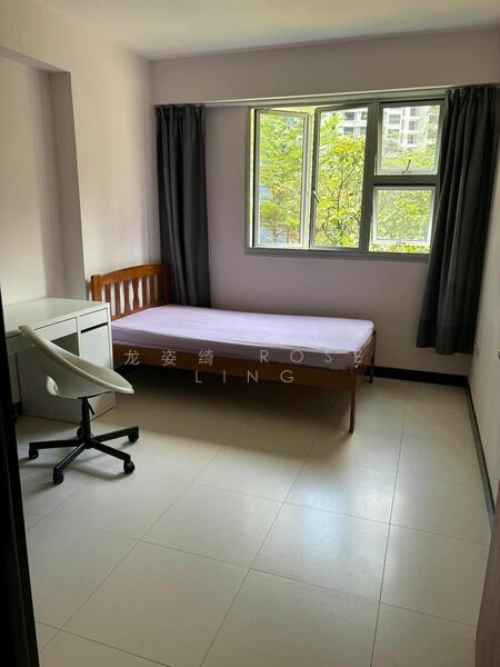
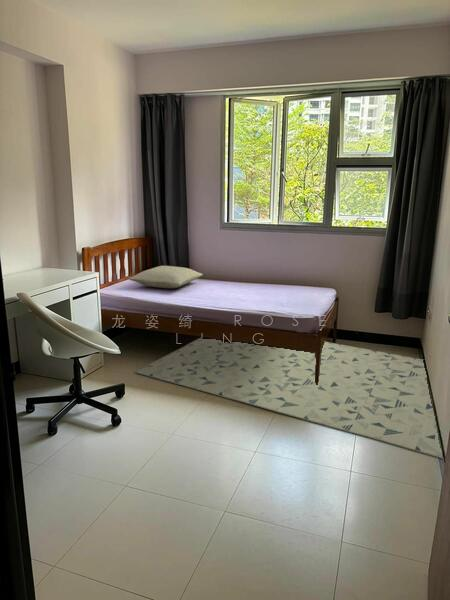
+ rug (313, 372)
+ pillow (167, 276)
